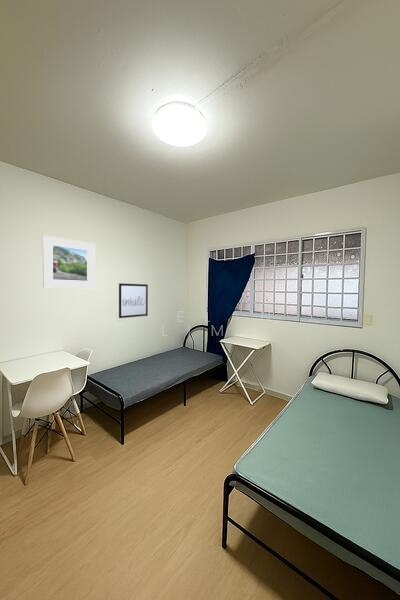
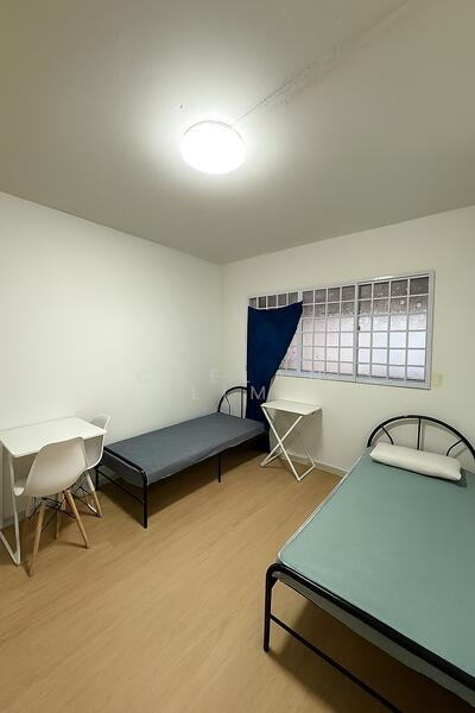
- wall art (134, 300)
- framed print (70, 264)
